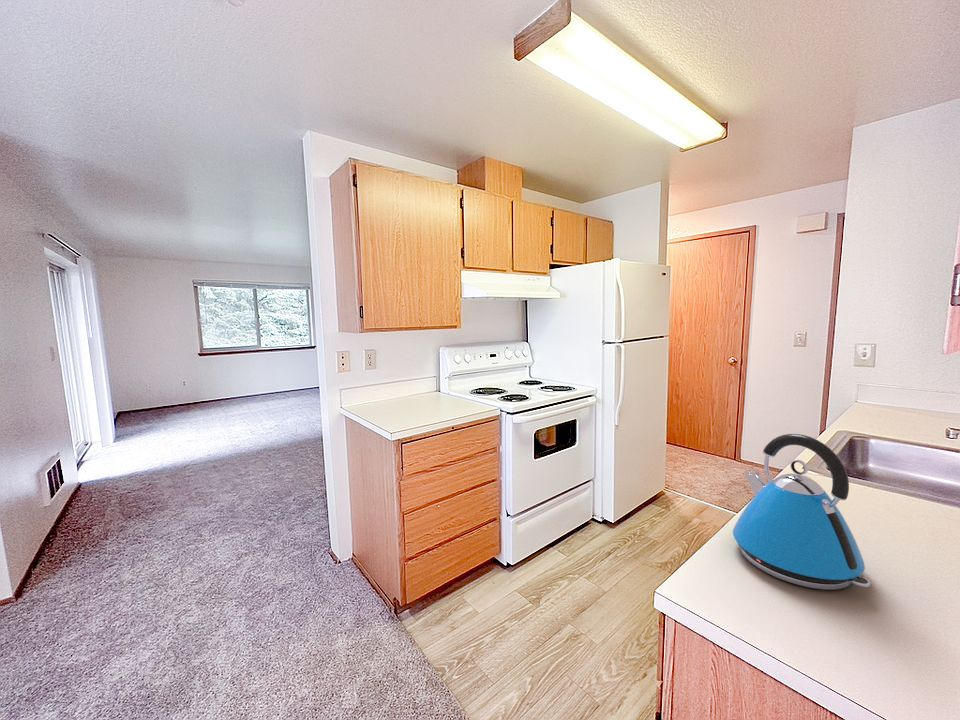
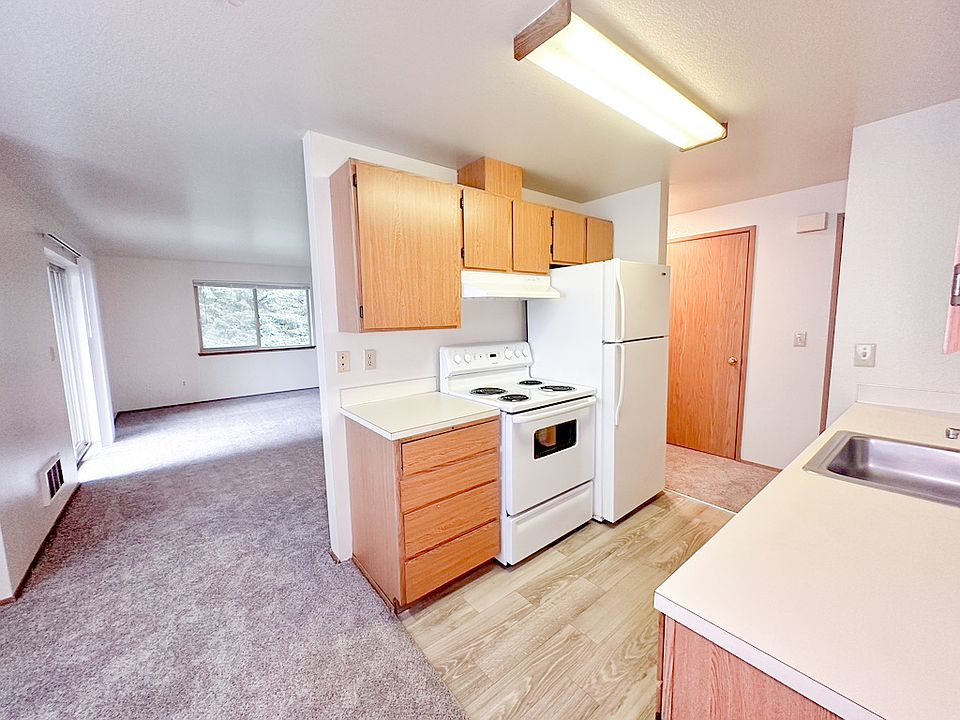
- kettle (800, 500)
